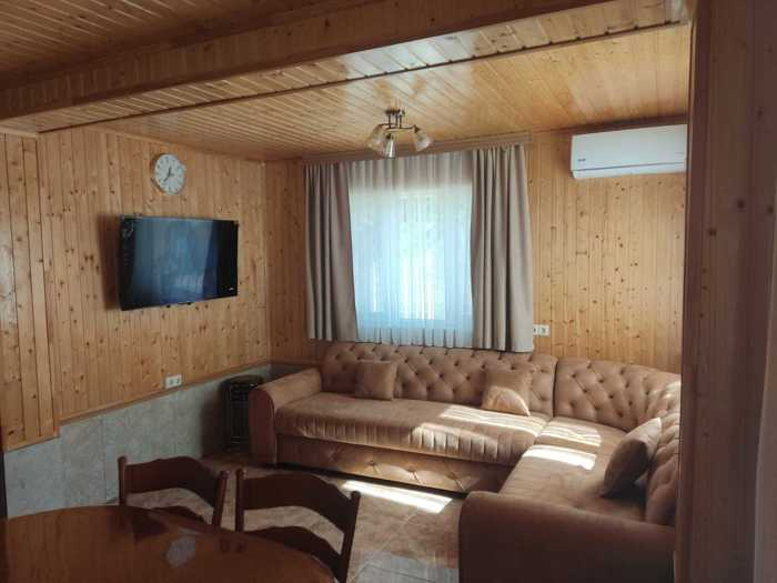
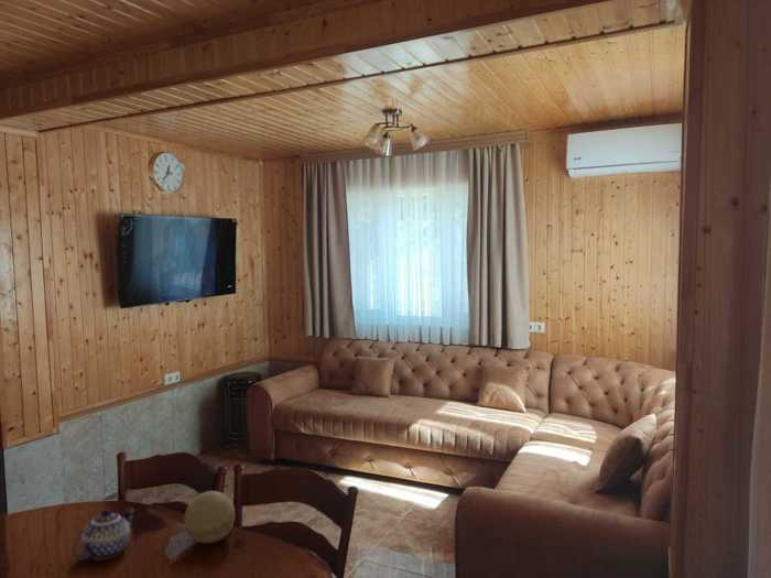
+ teapot (105, 531)
+ decorative ball (209, 516)
